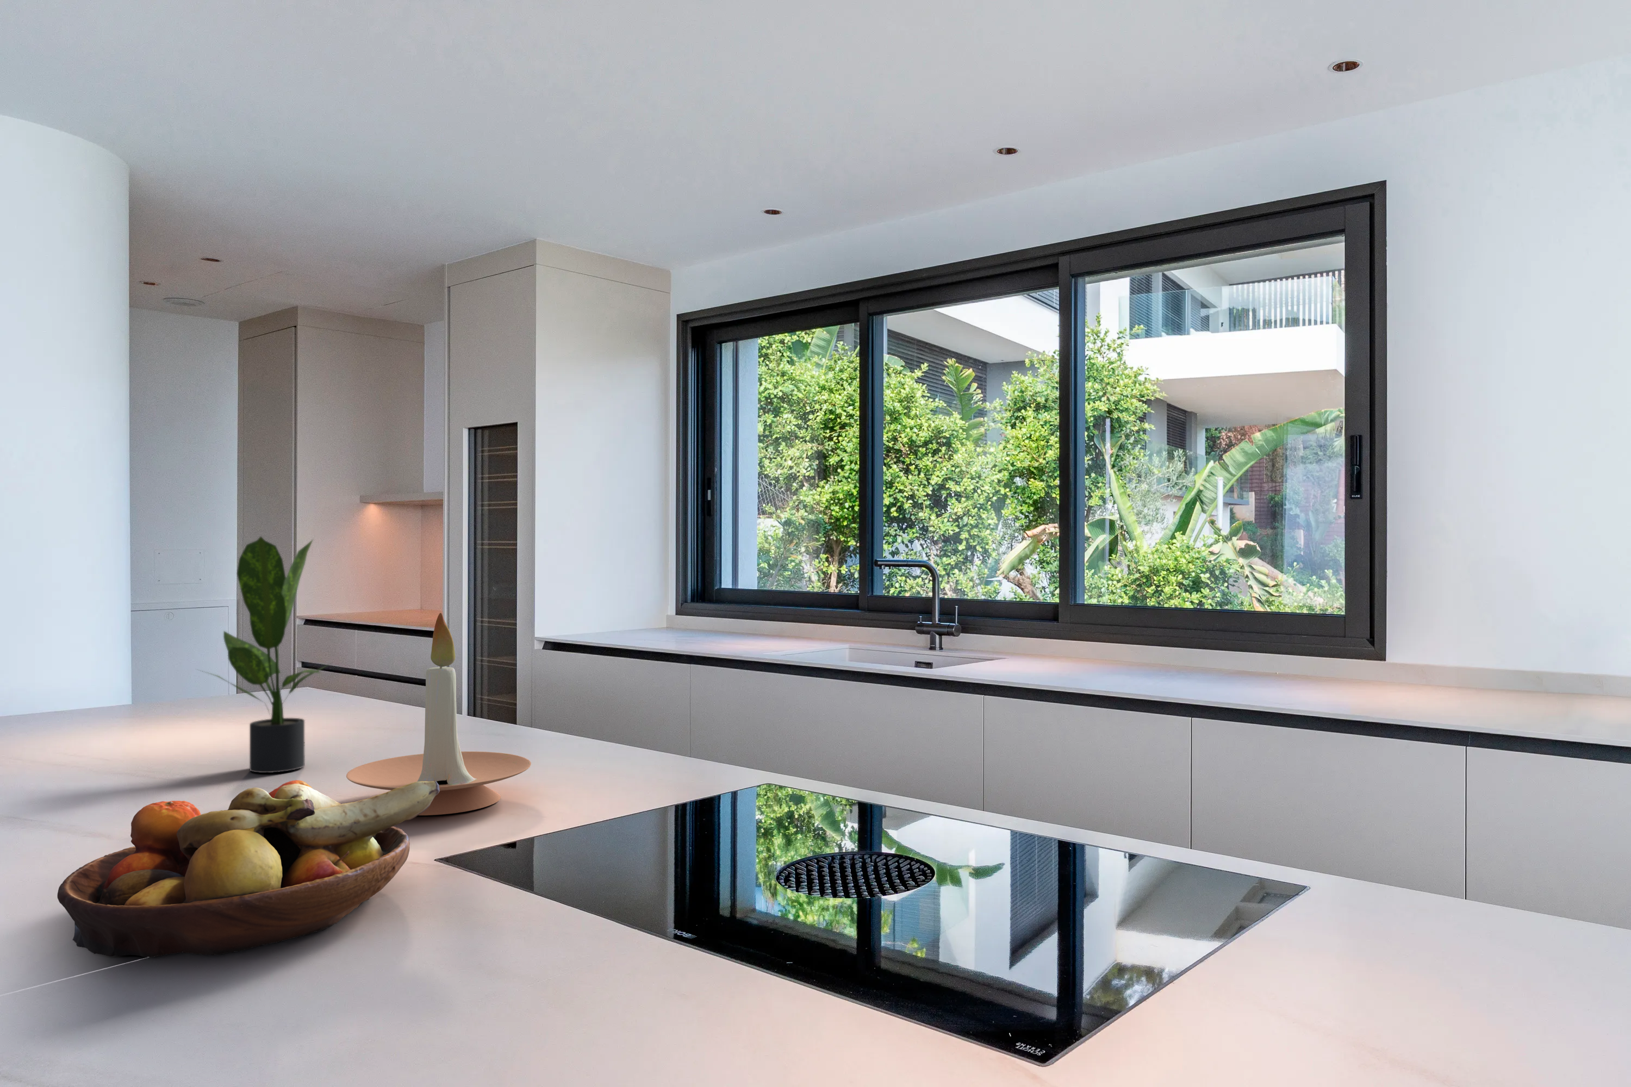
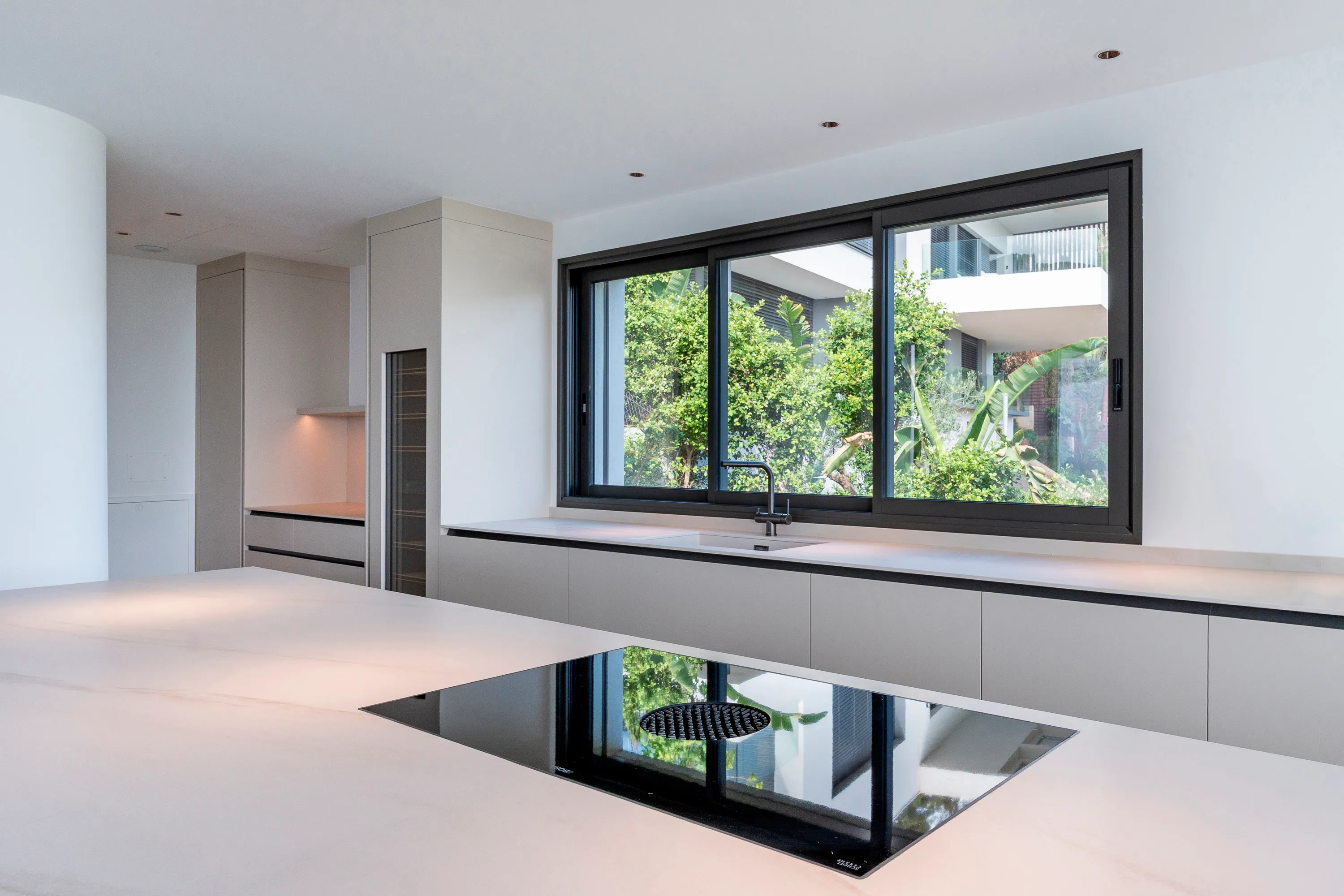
- potted plant (263, 651)
- fruit bowl (251, 843)
- candle holder (441, 706)
